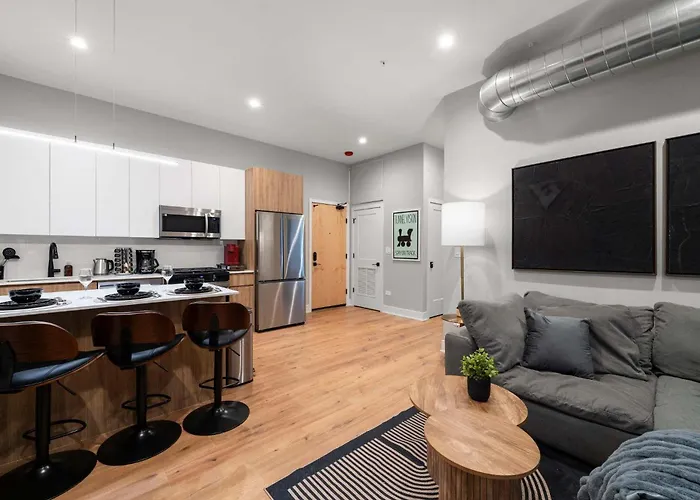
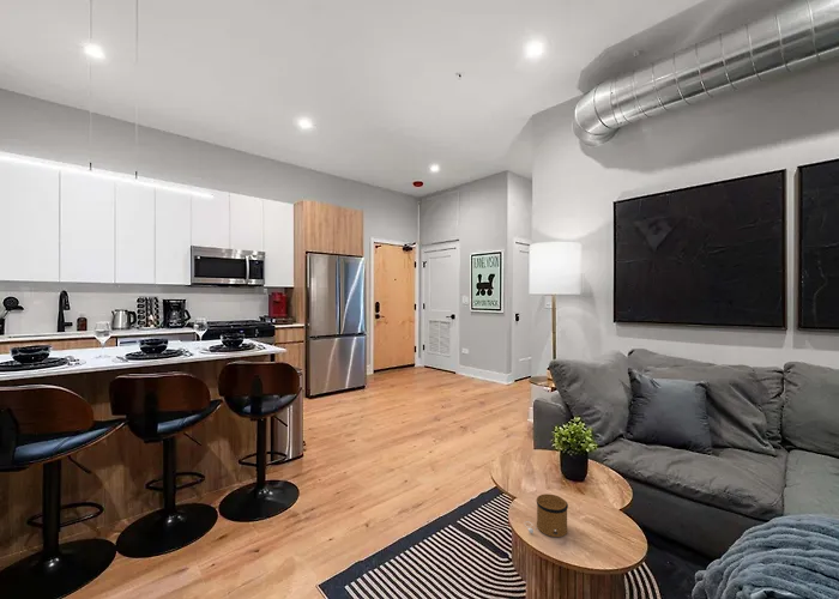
+ speaker (545, 513)
